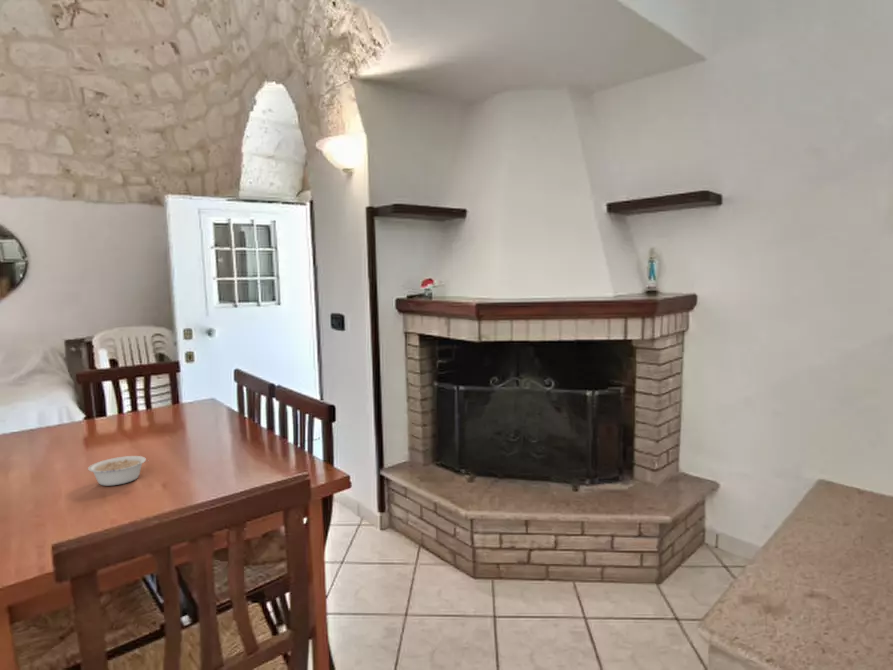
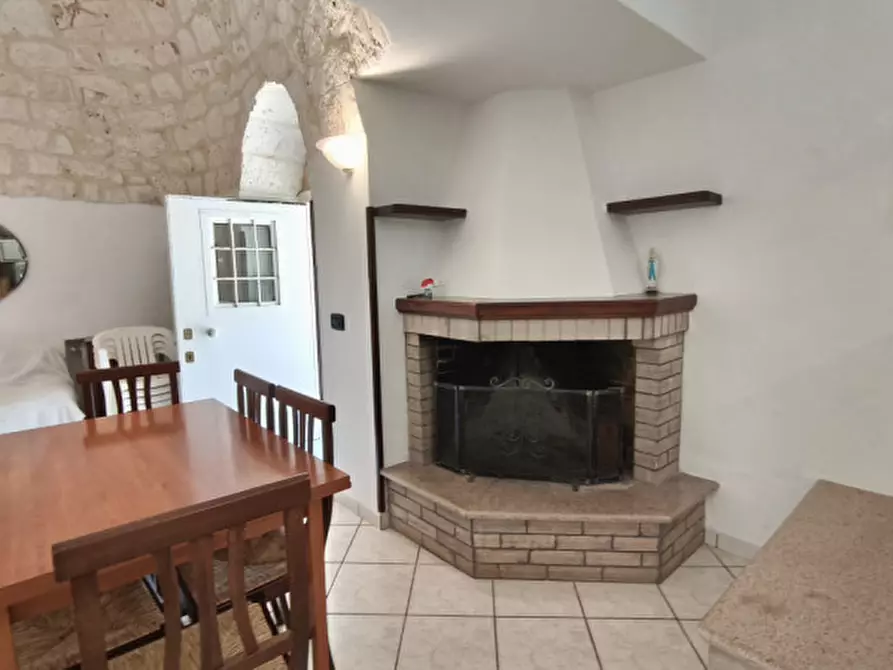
- legume (120, 469)
